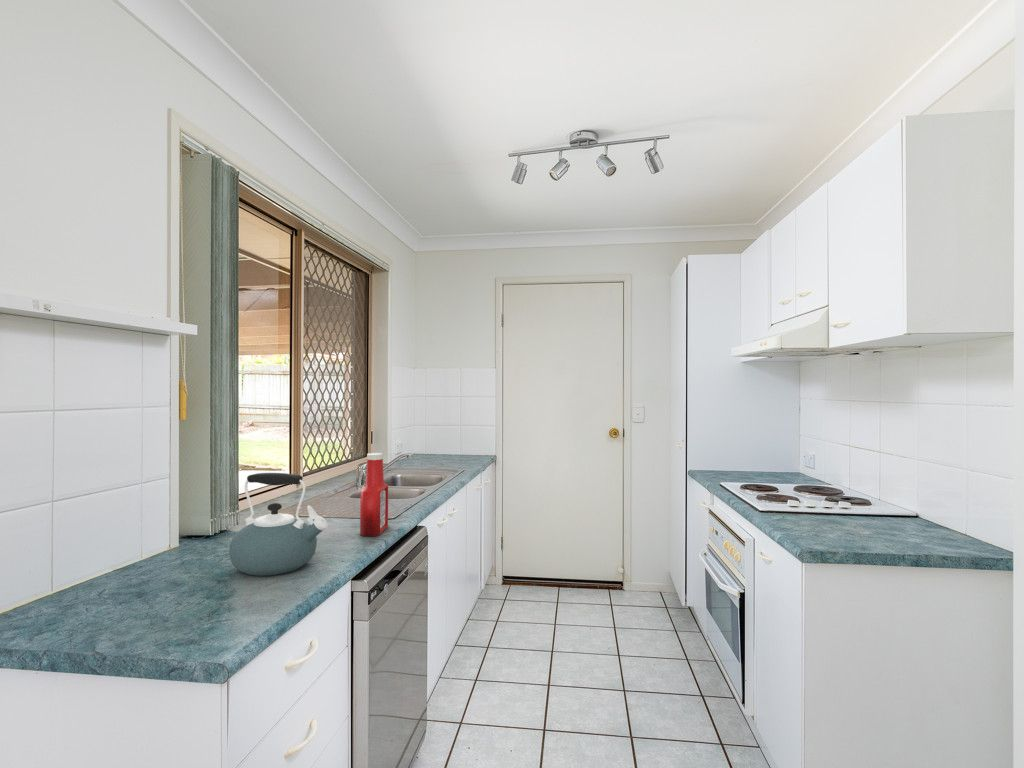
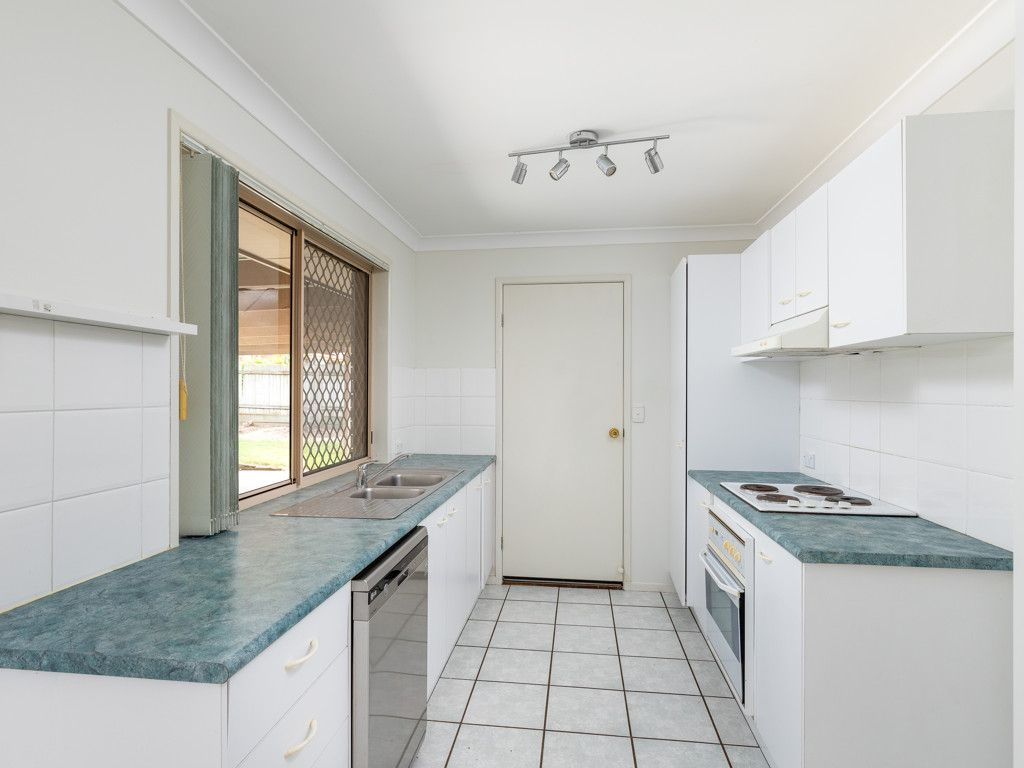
- soap bottle (374, 492)
- kettle (281, 519)
